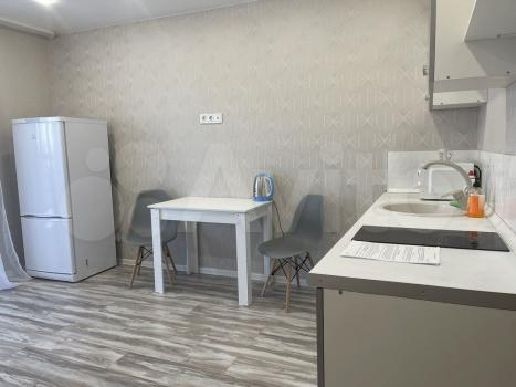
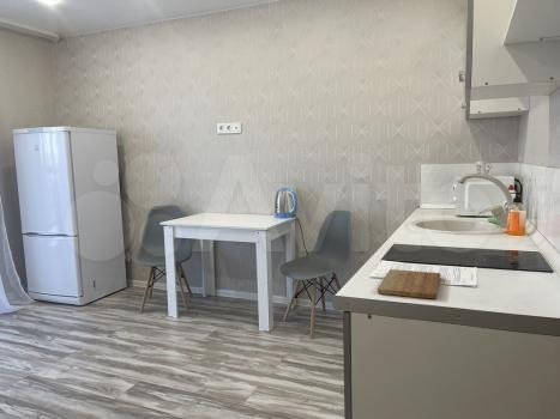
+ cutting board (410, 283)
